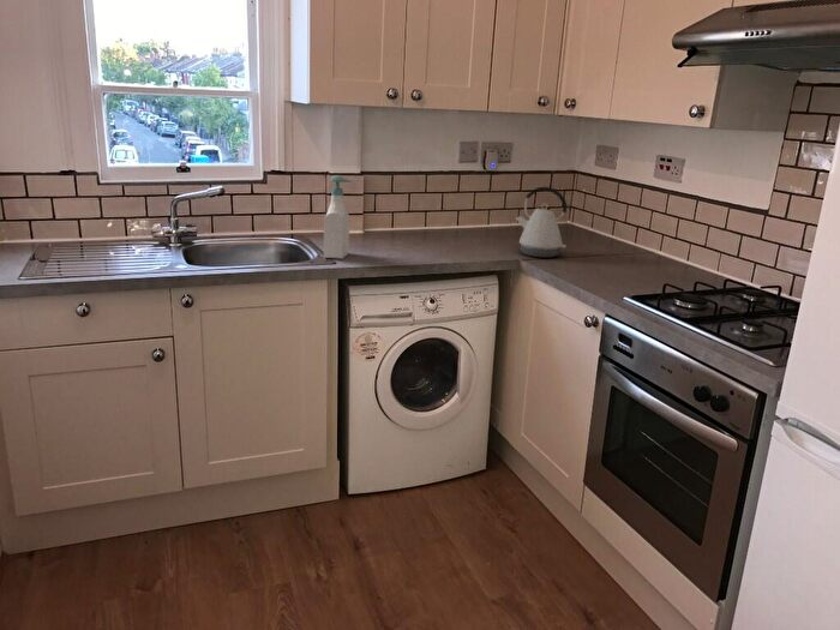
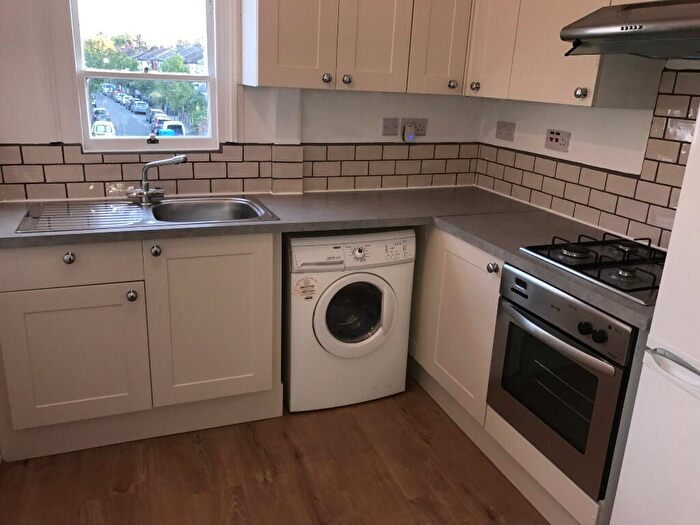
- kettle (541, 221)
- soap bottle (340, 216)
